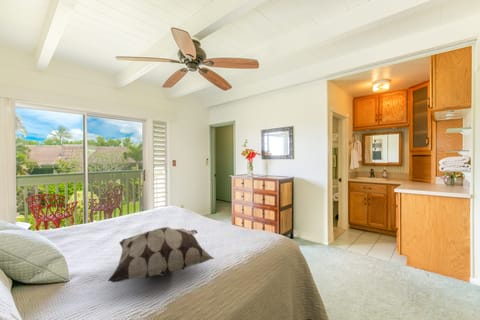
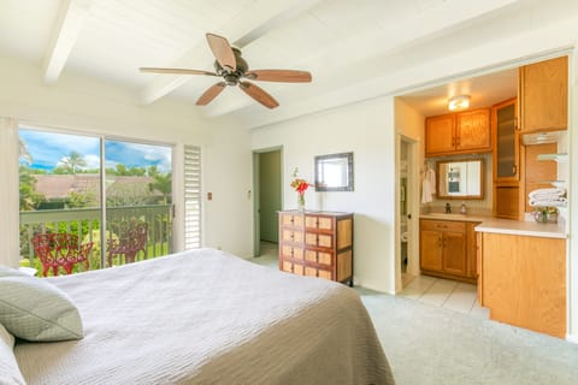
- decorative pillow (163, 248)
